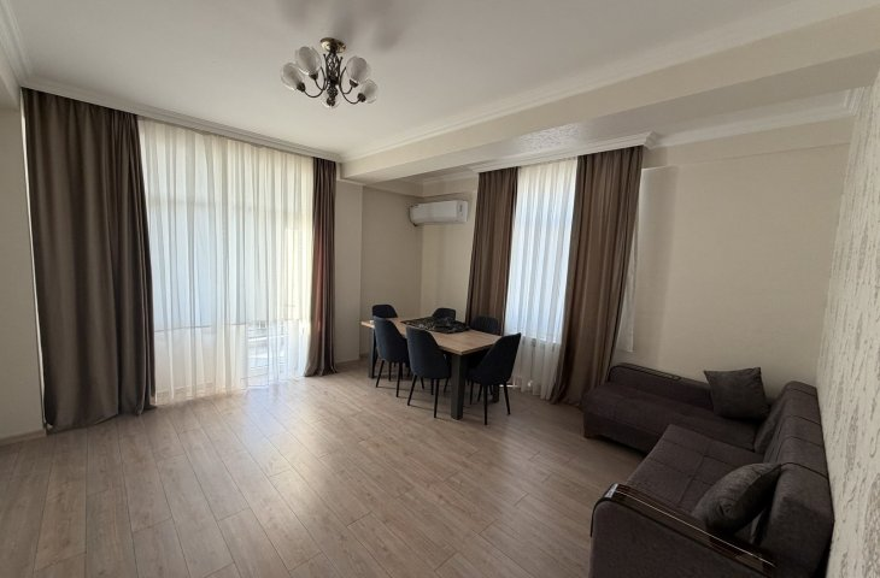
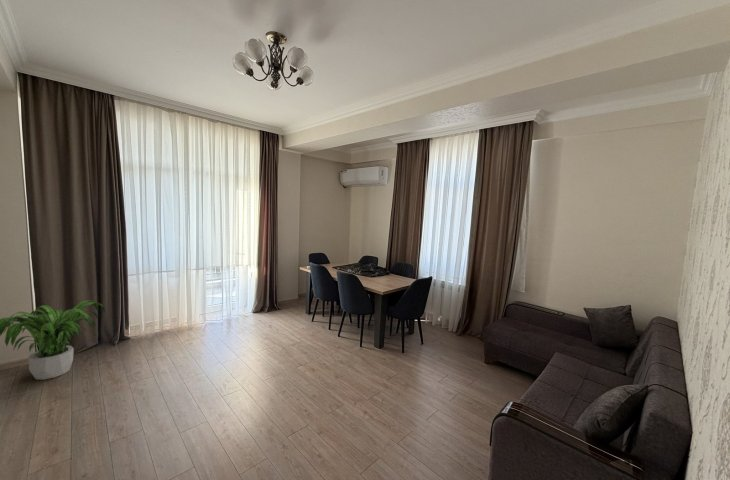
+ potted plant (56, 339)
